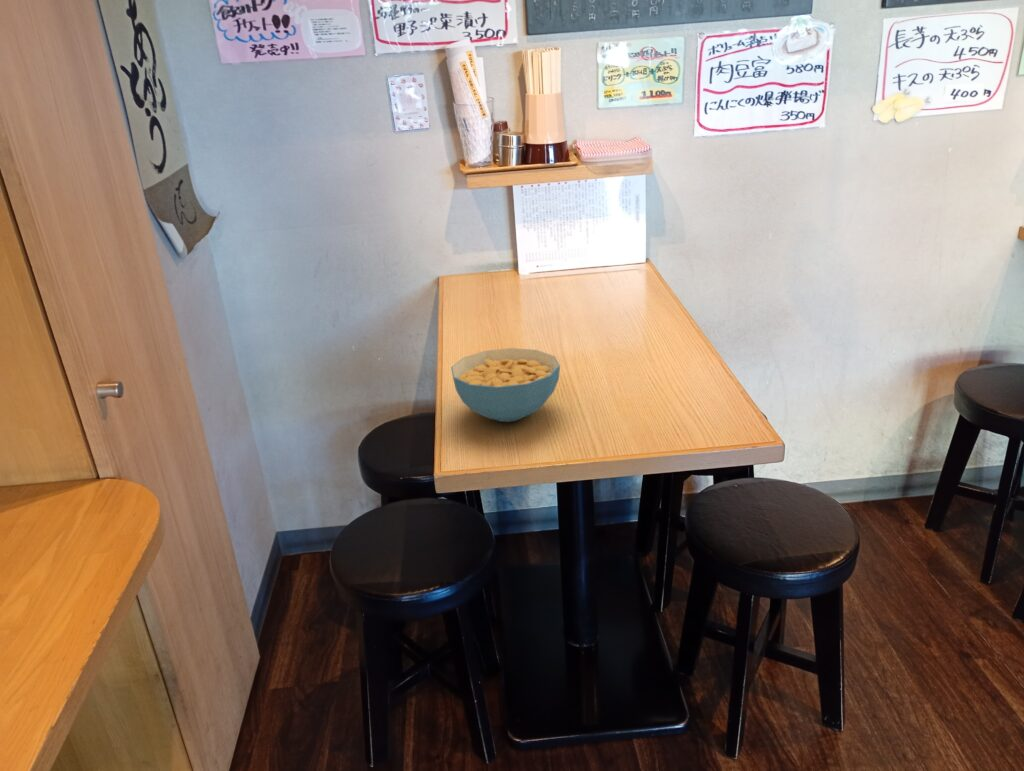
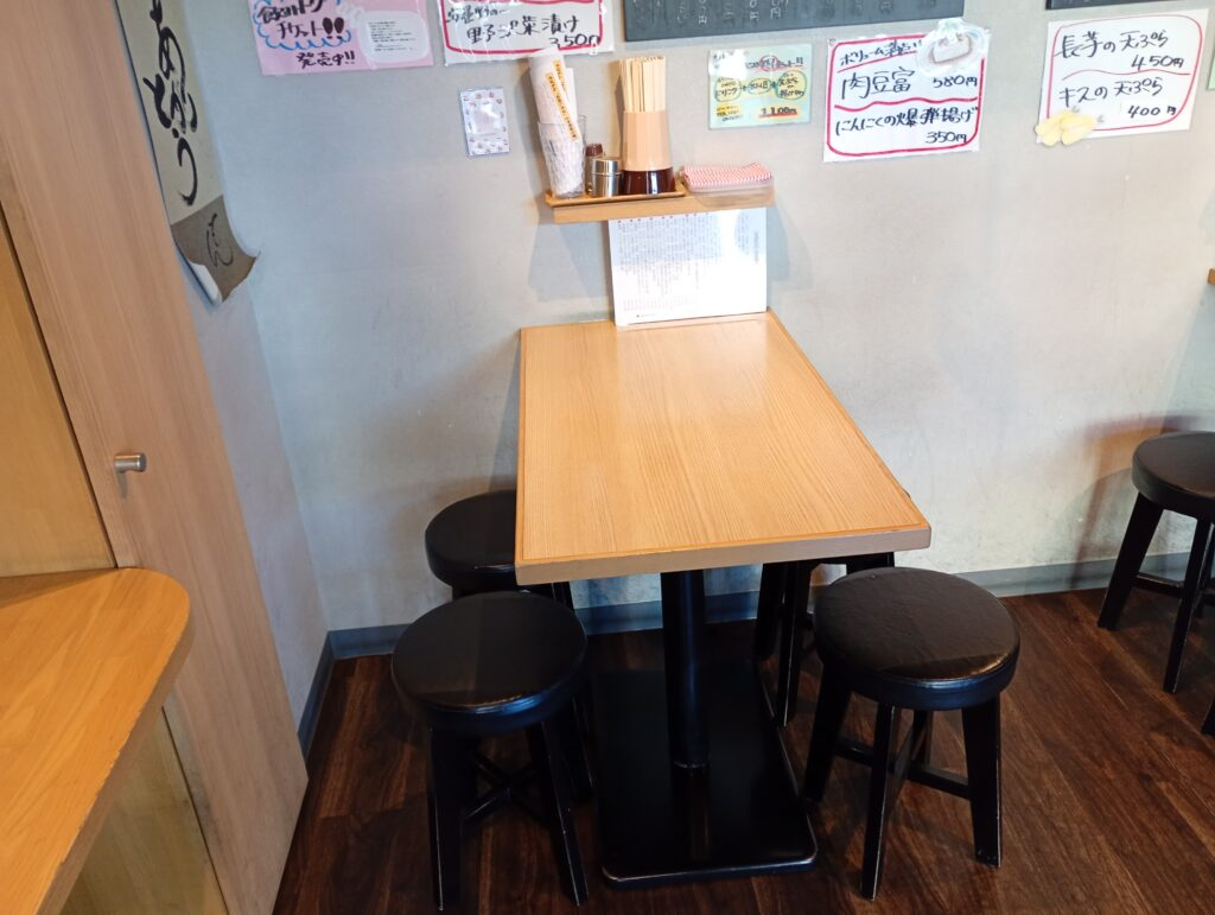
- cereal bowl (506, 391)
